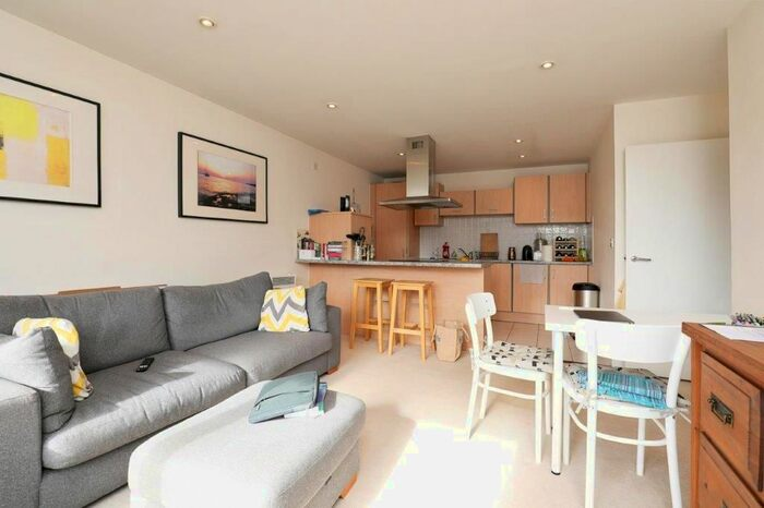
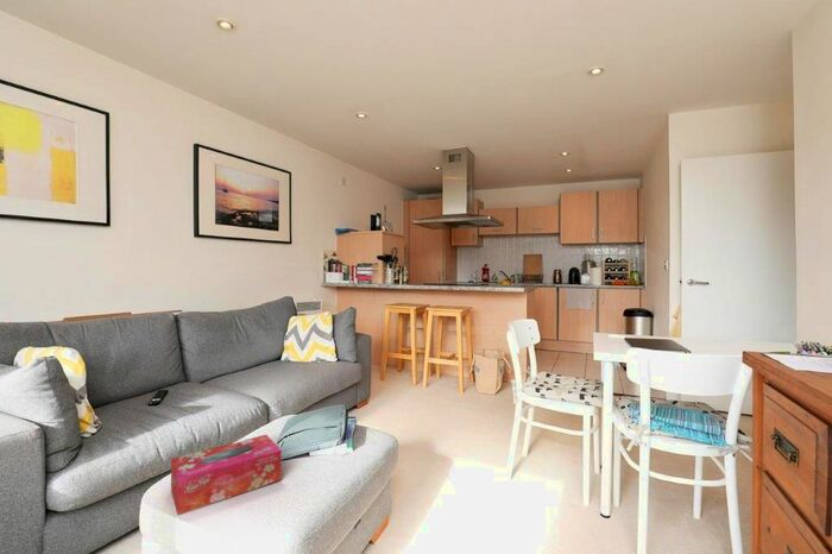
+ tissue box (227, 470)
